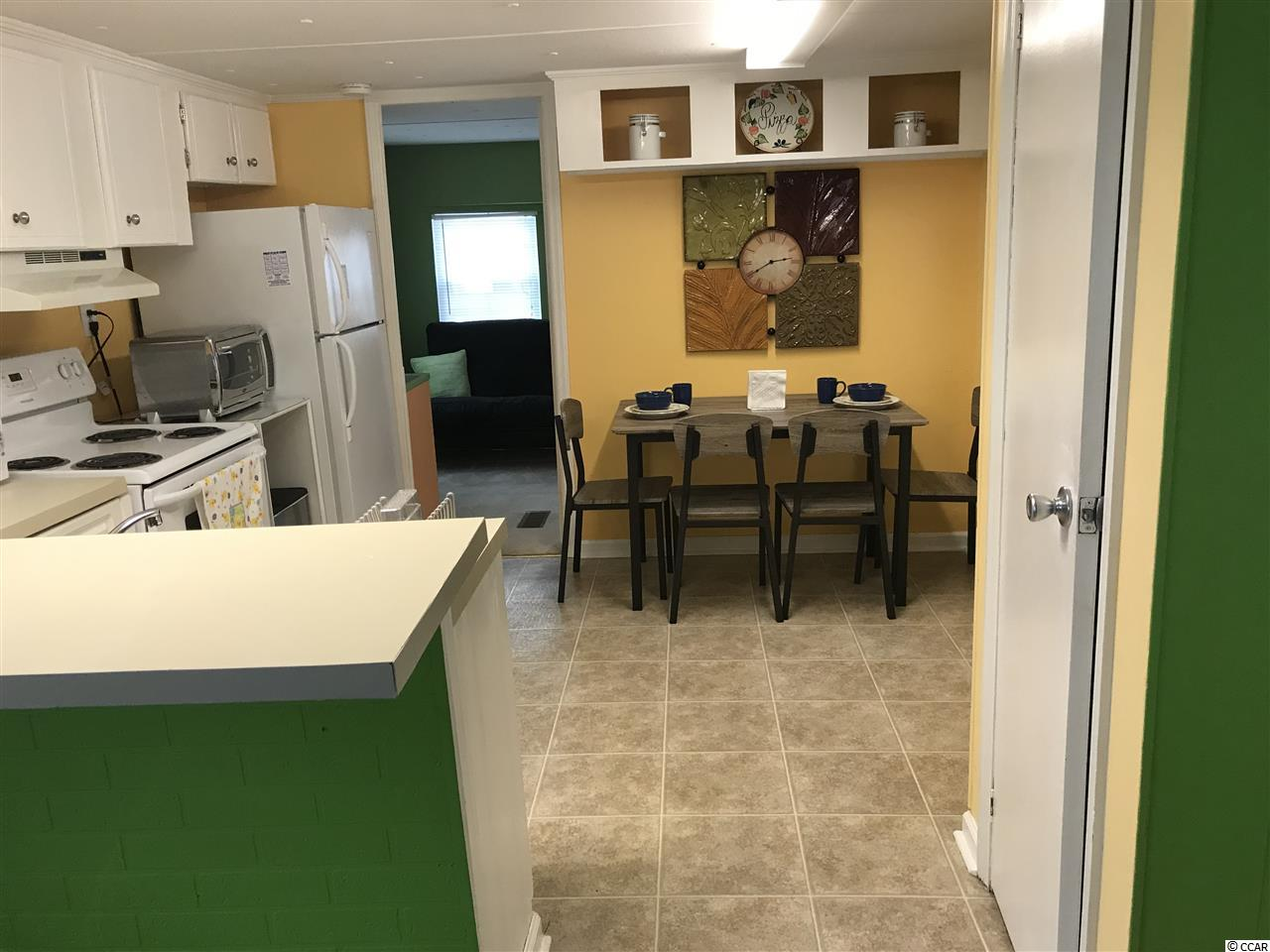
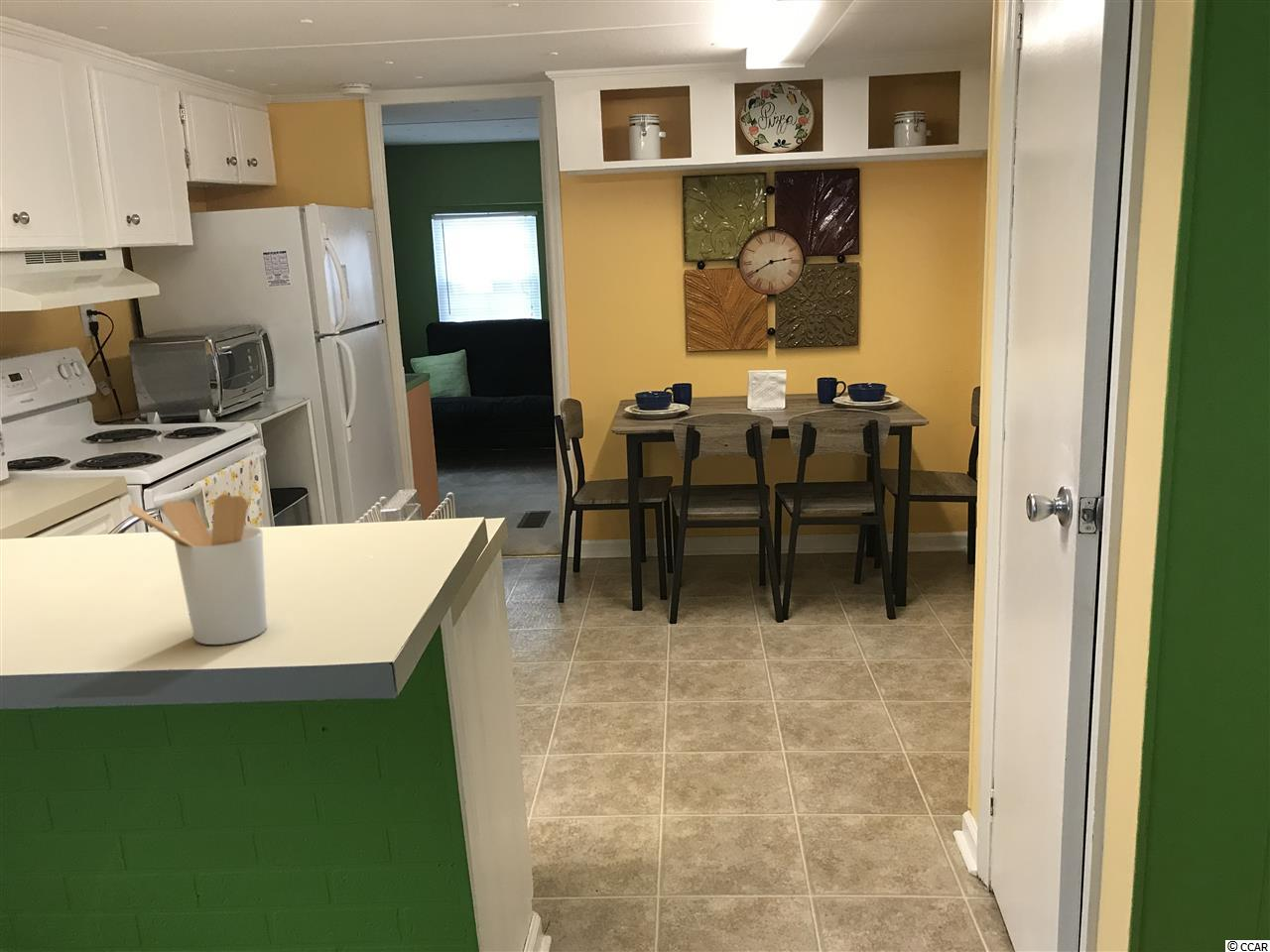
+ utensil holder (199, 565)
